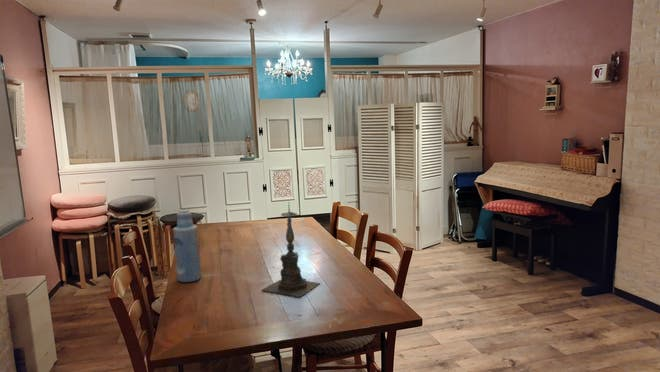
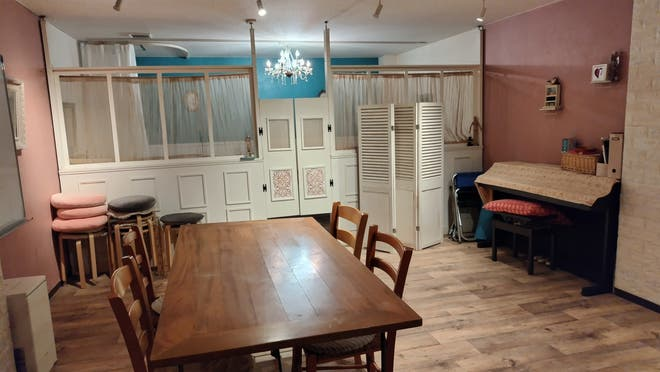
- bottle (186, 245)
- candle holder (289, 244)
